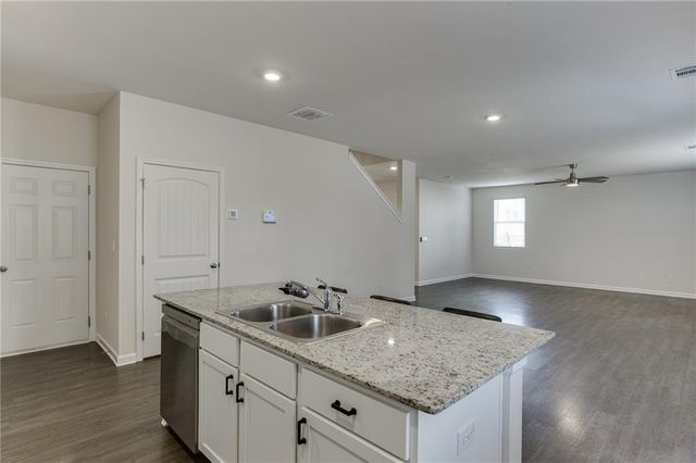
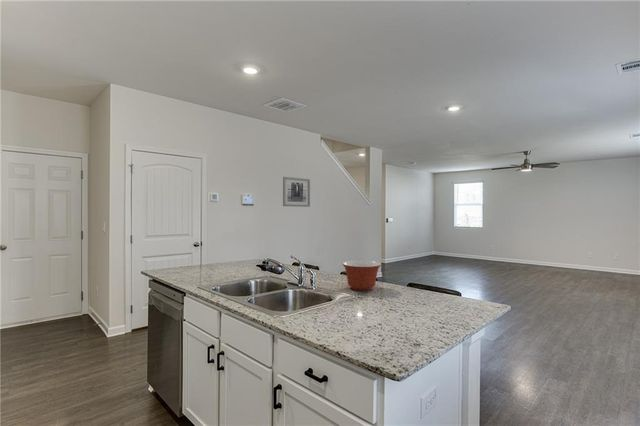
+ mixing bowl (361, 275)
+ wall art (297, 192)
